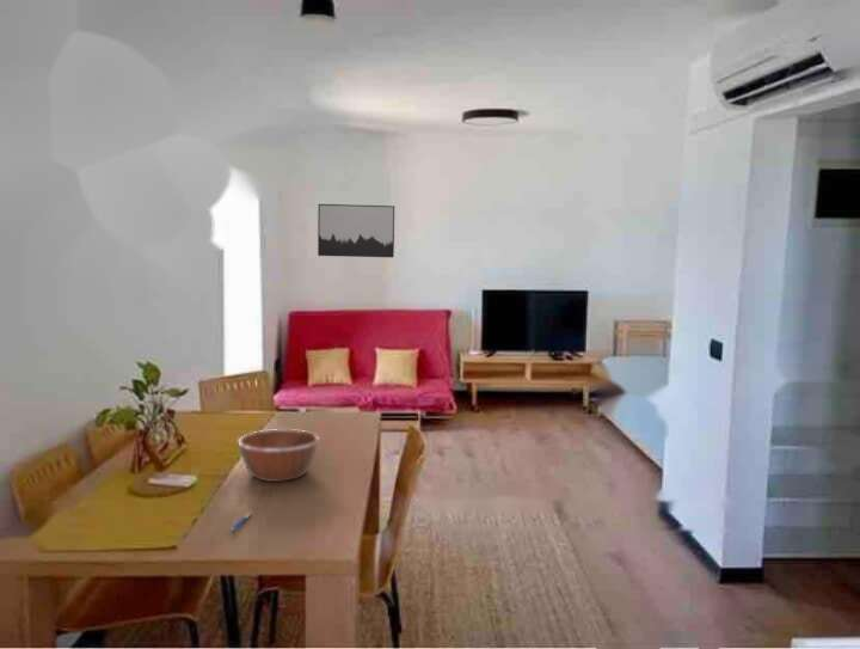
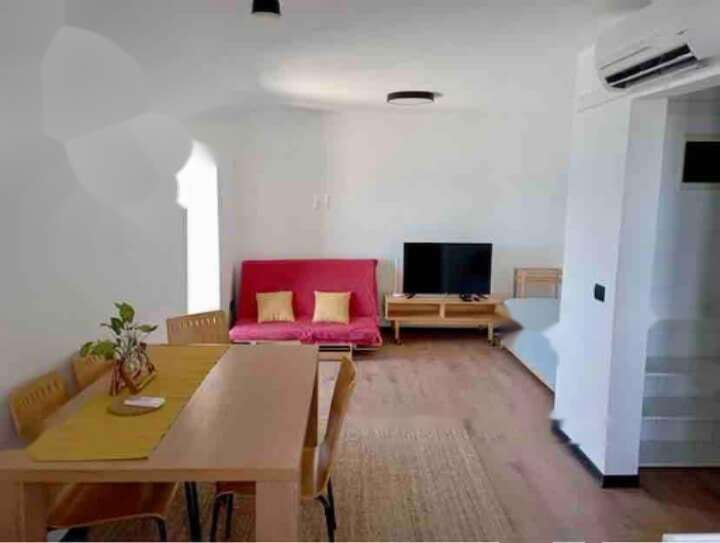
- wall art (356, 231)
- pen (241, 520)
- bowl (278, 457)
